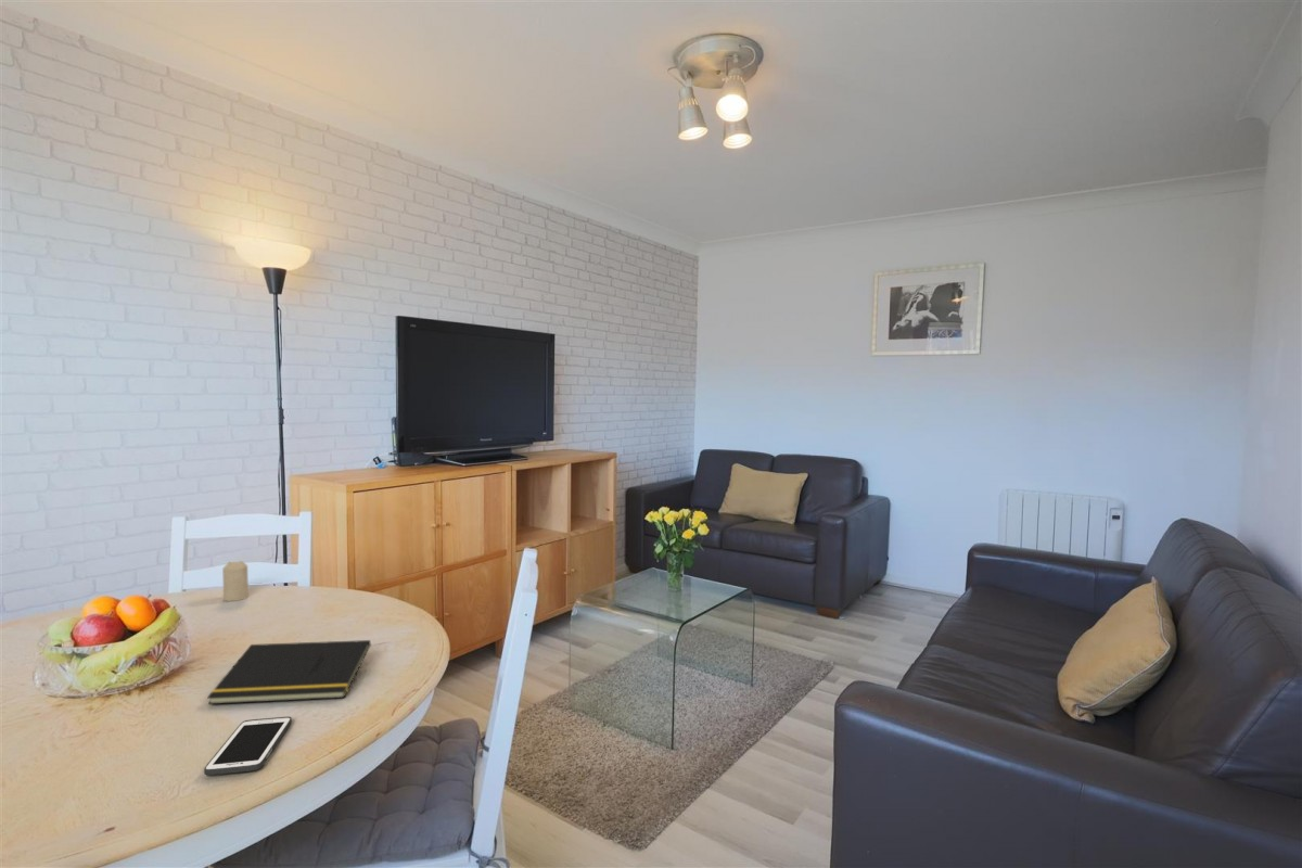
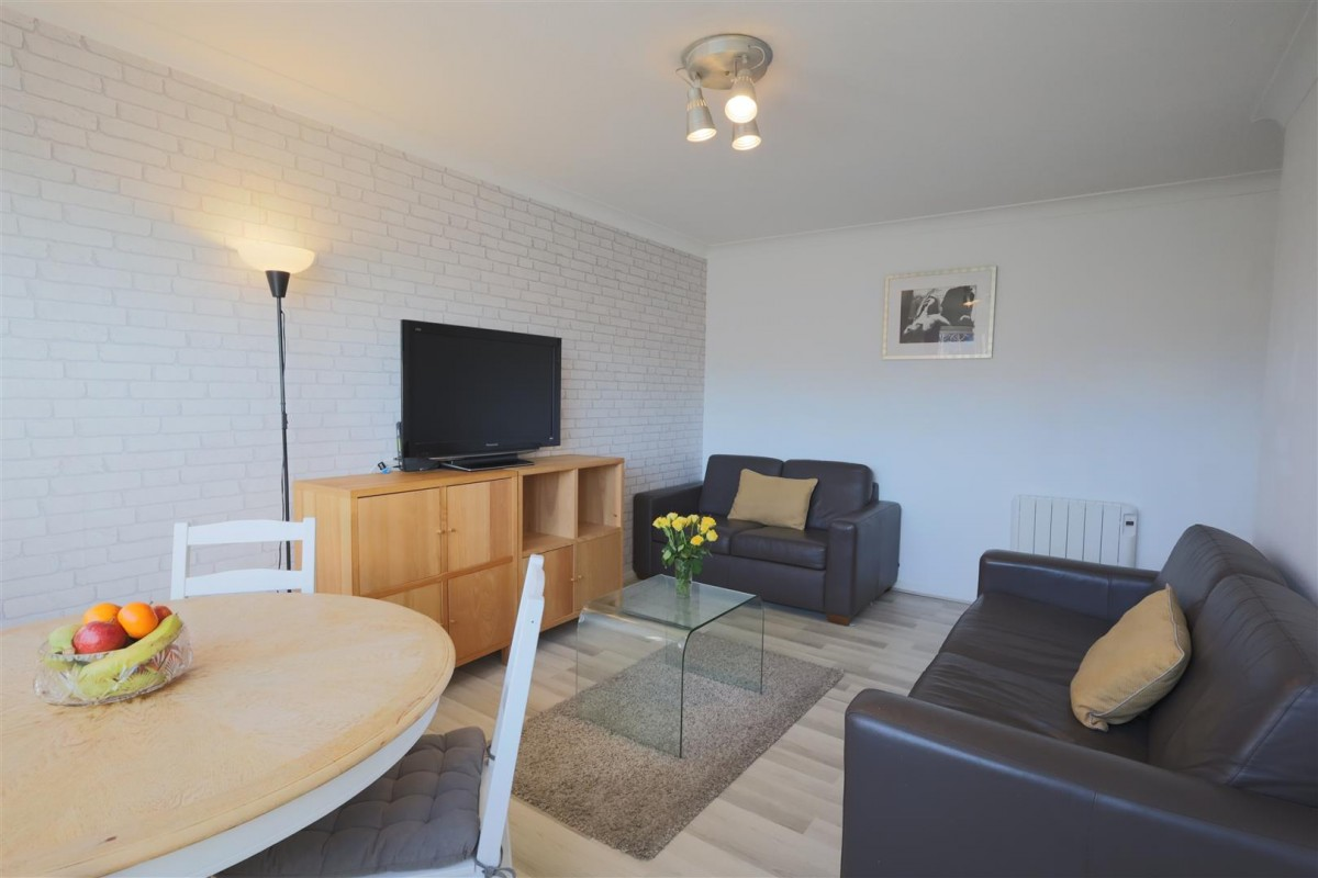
- candle (235, 579)
- cell phone (251, 743)
- notepad (295, 669)
